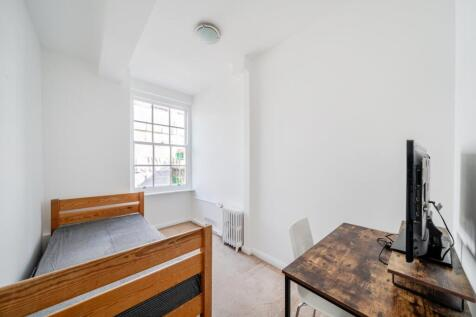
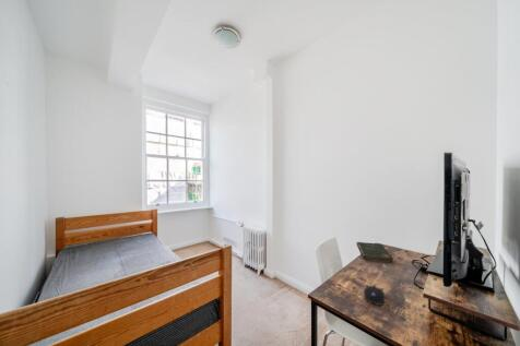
+ bible (373, 251)
+ computer mouse (374, 293)
